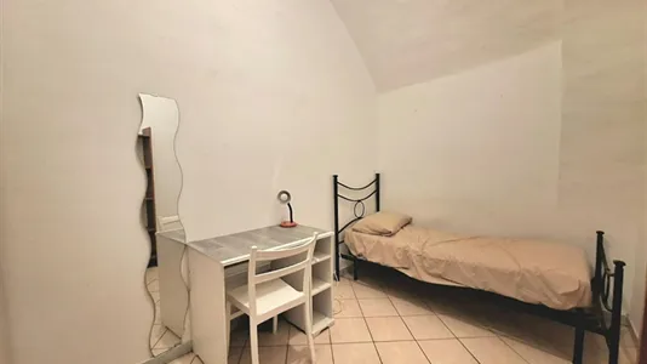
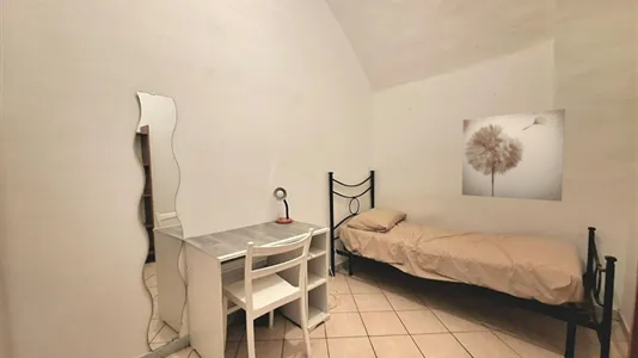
+ wall art (508, 156)
